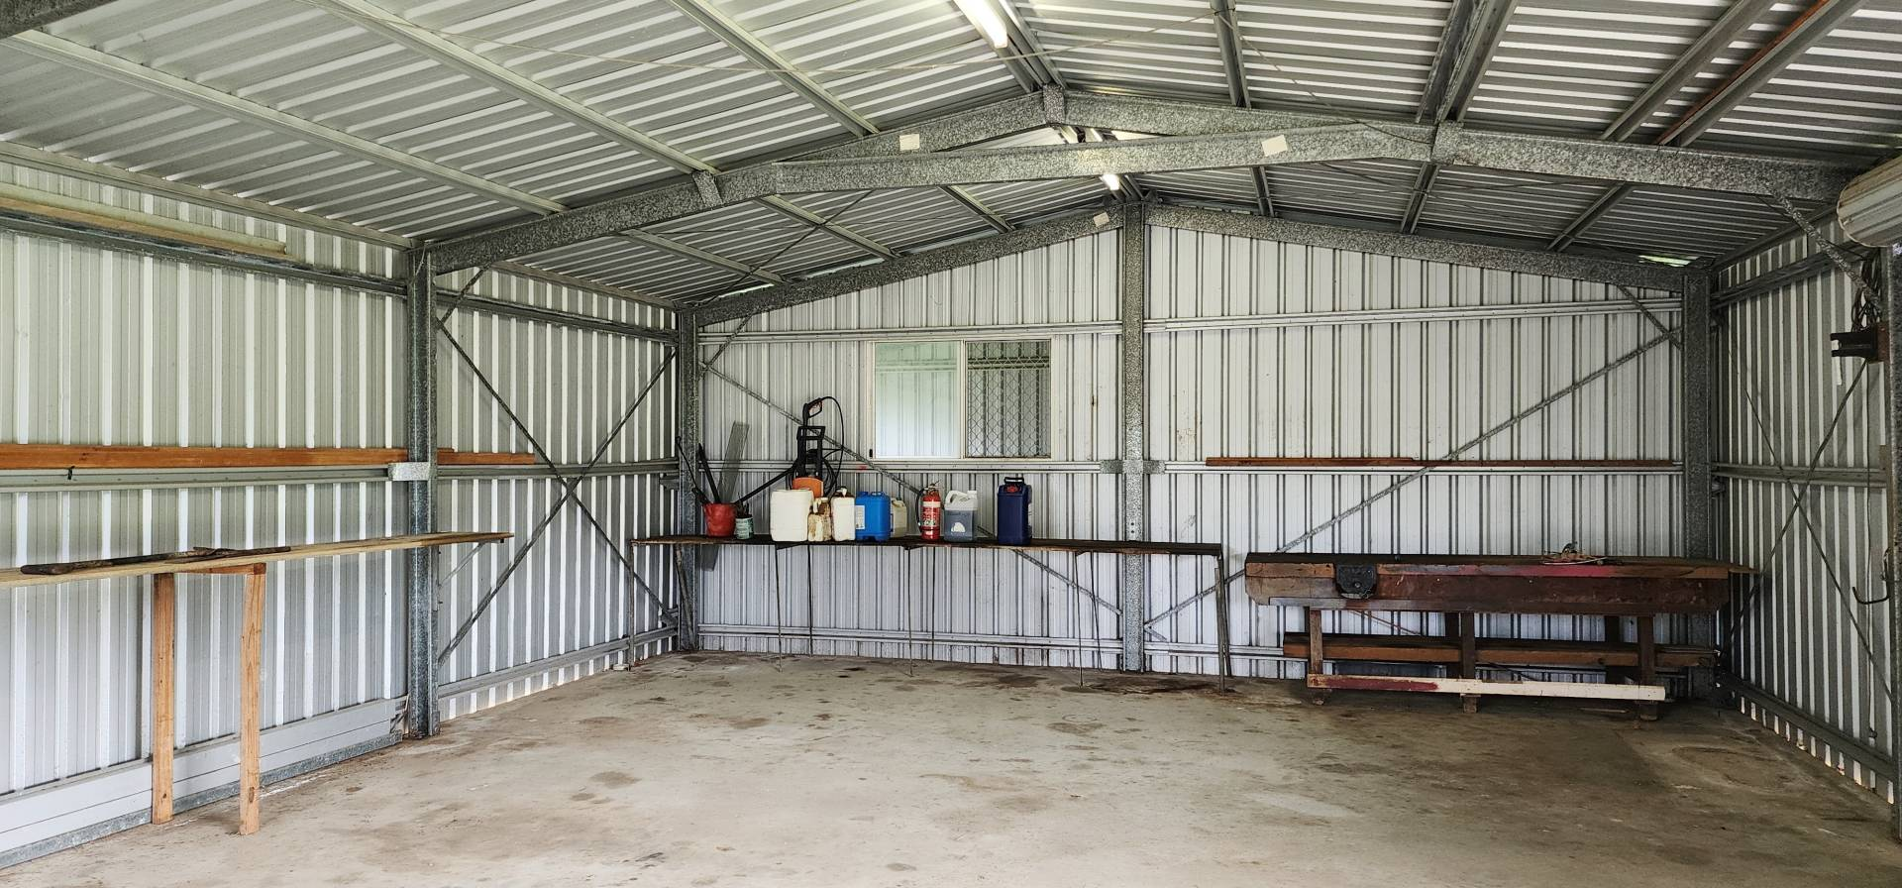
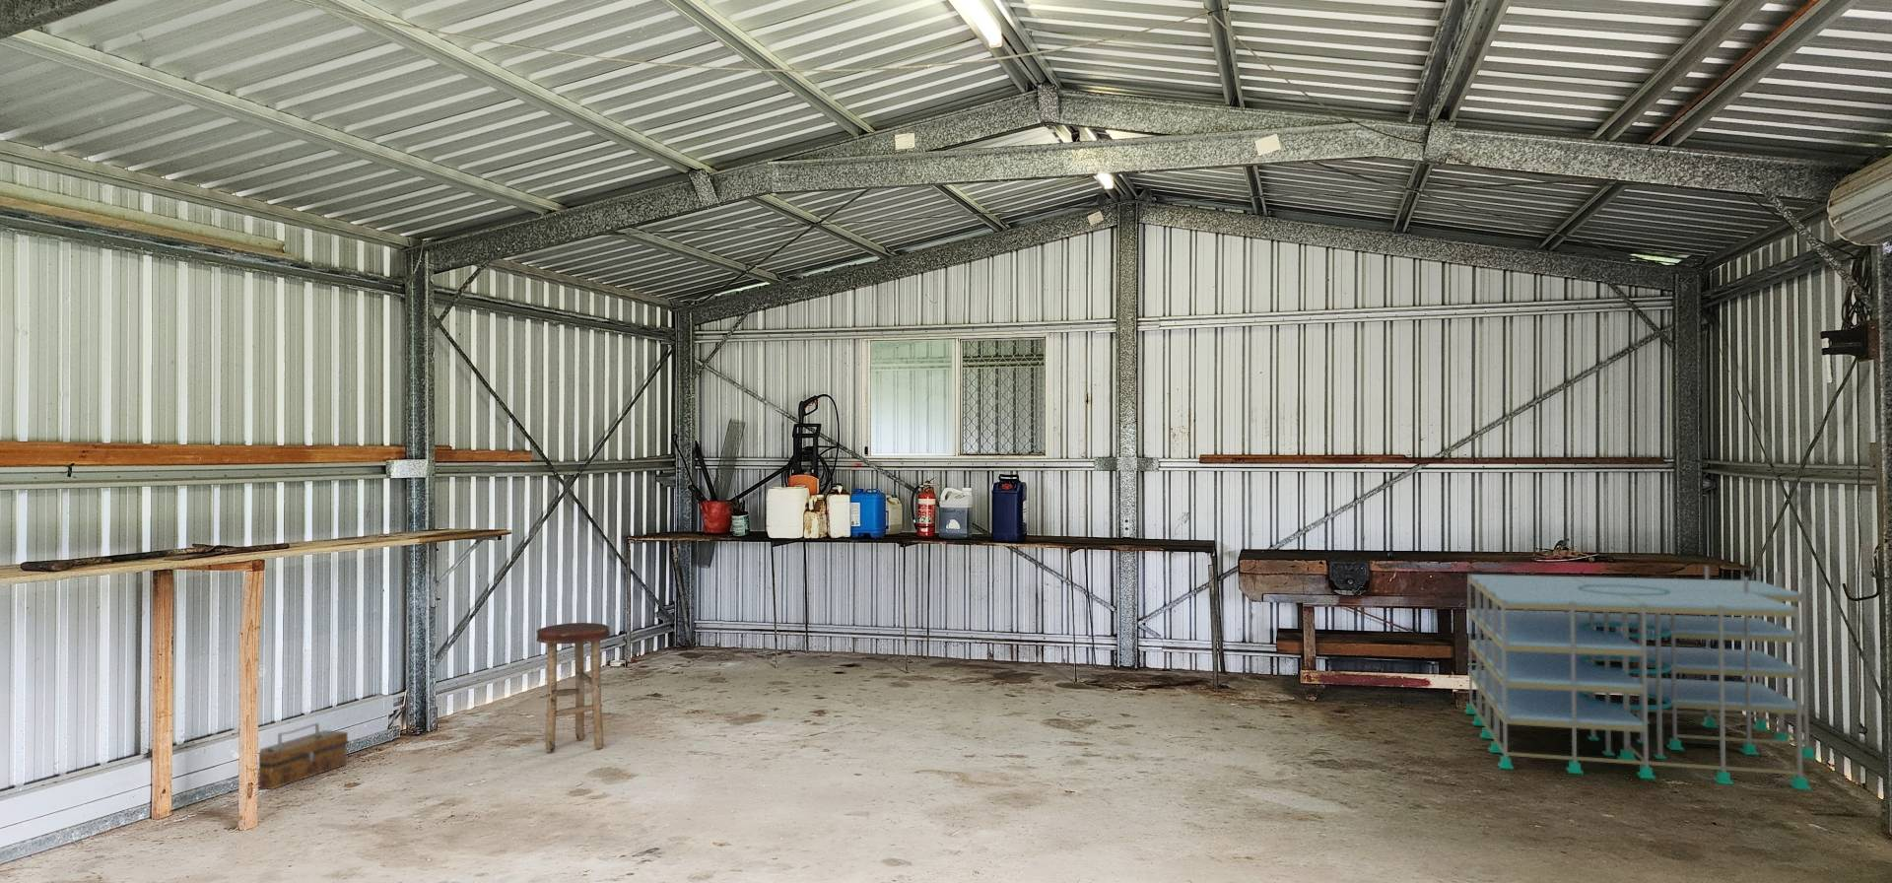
+ toolbox (298, 752)
+ stool (573, 689)
+ storage shelving (1639, 660)
